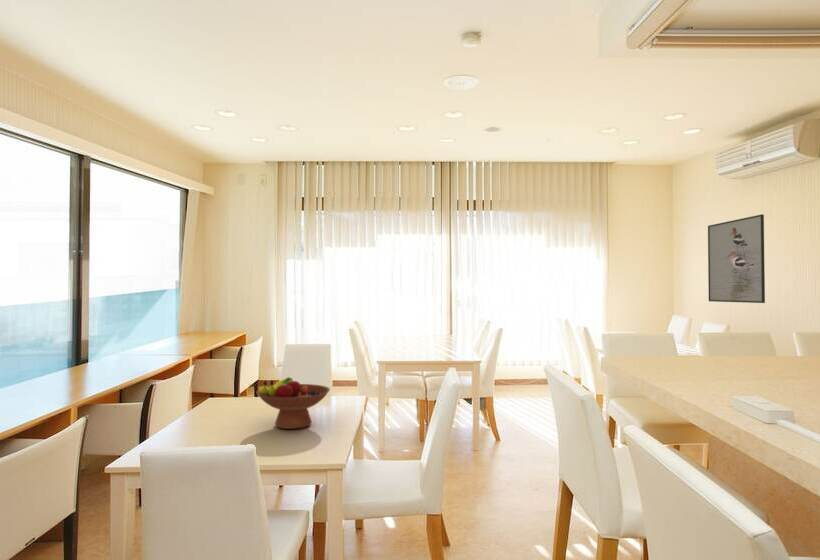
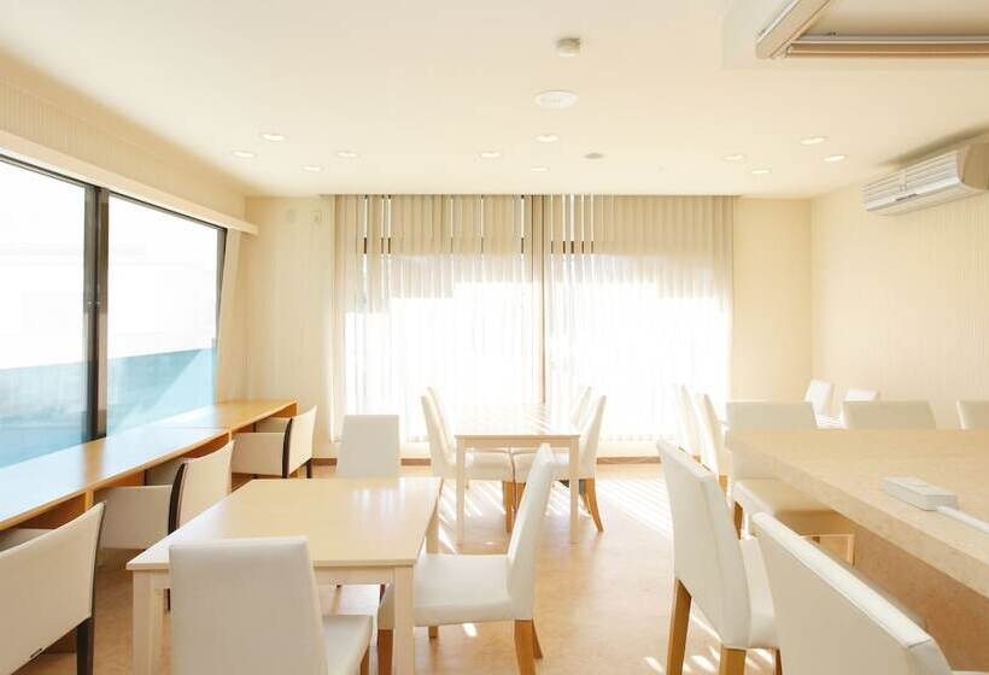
- fruit bowl (293, 400)
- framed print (734, 261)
